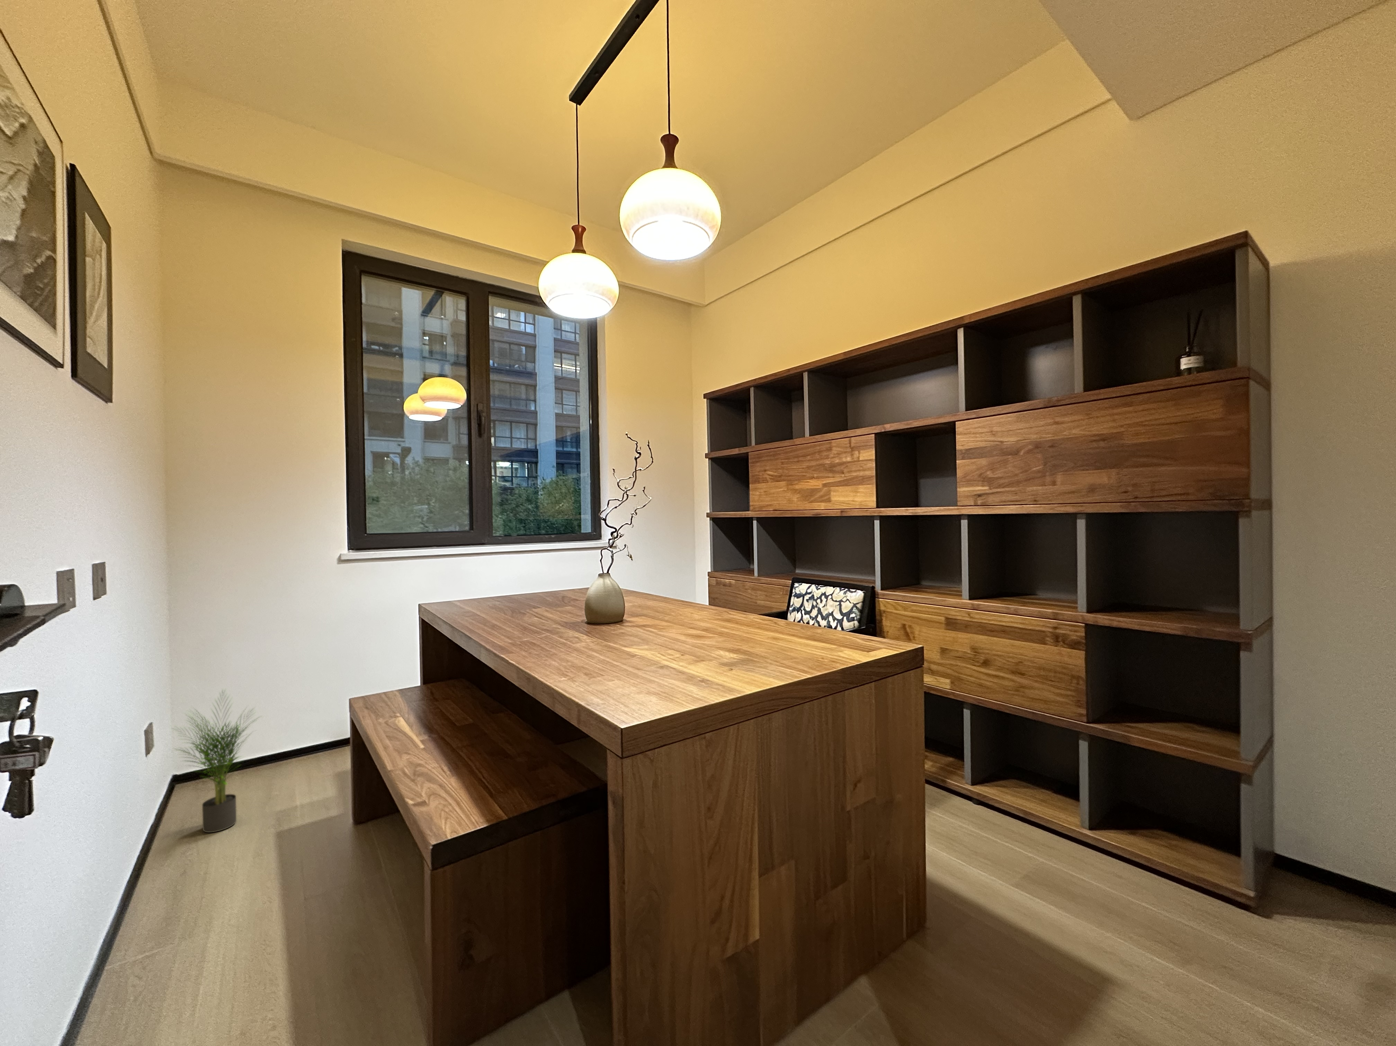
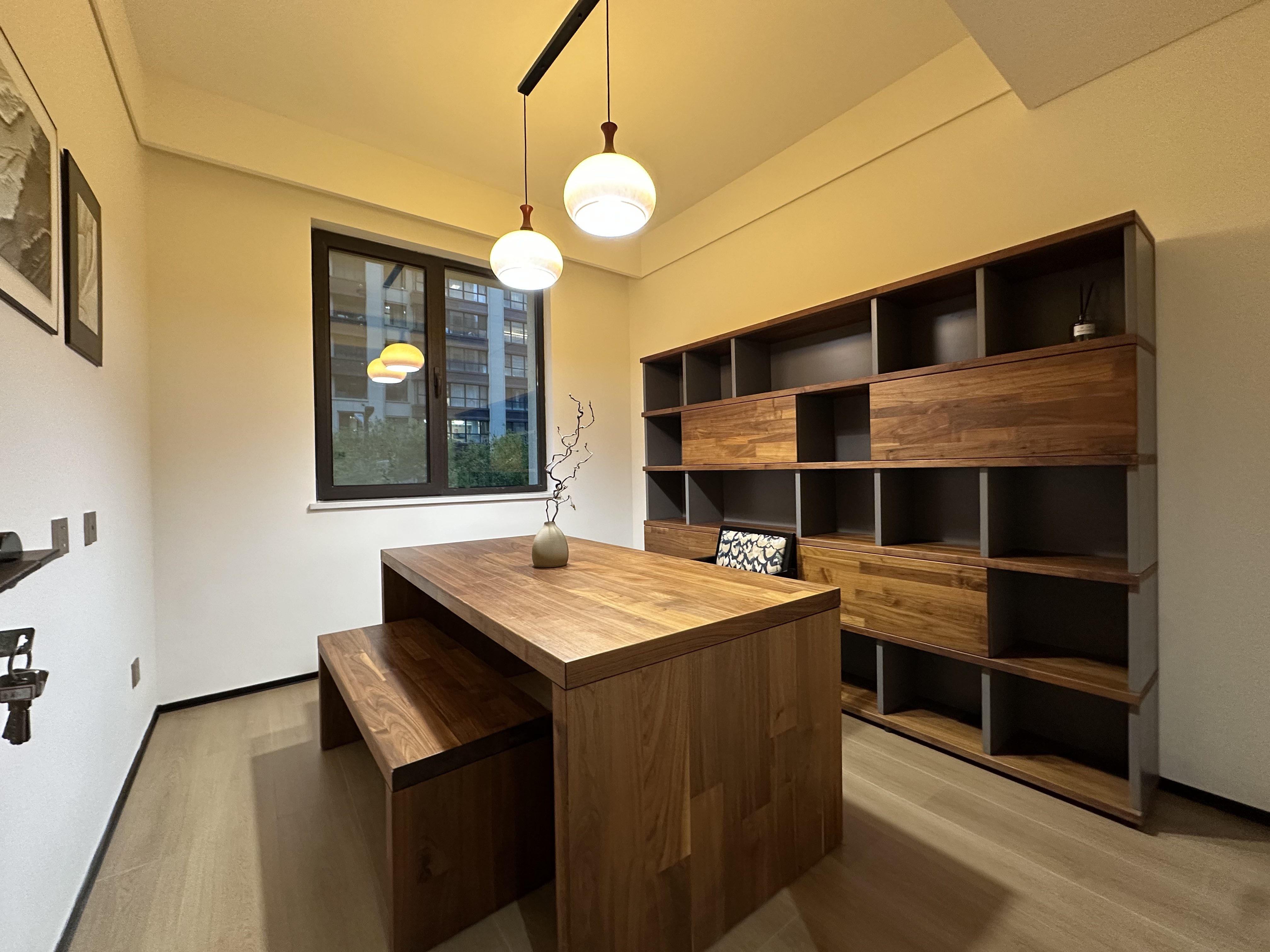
- potted plant (219, 763)
